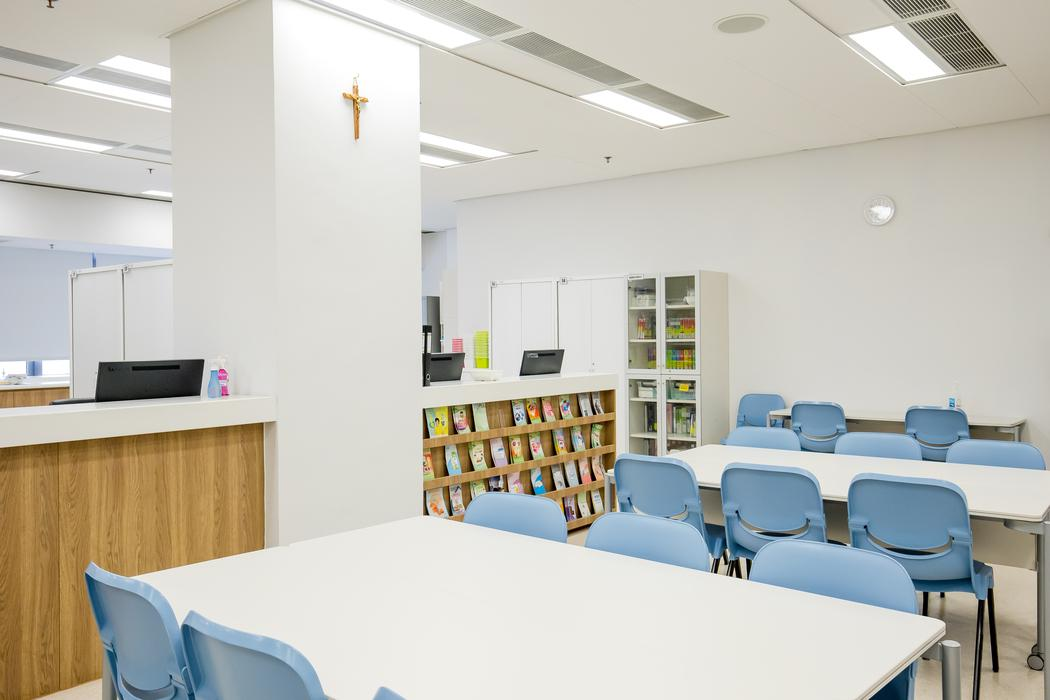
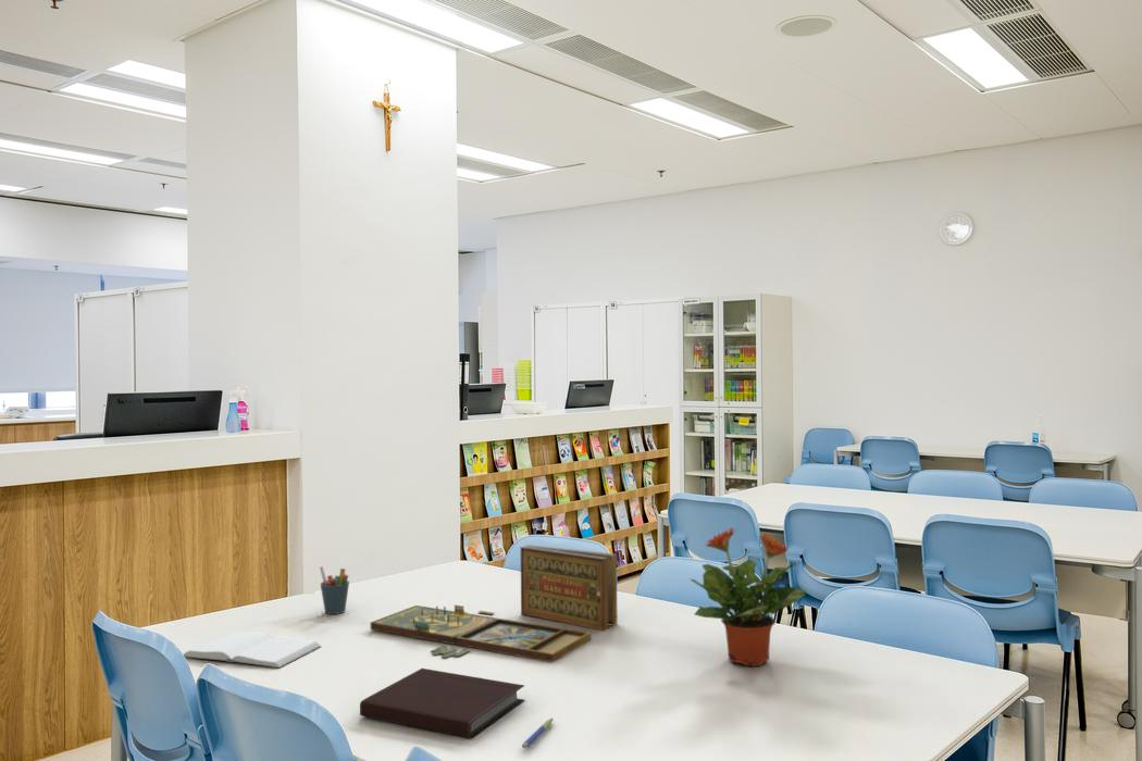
+ pen holder (335, 589)
+ potted plant (748, 595)
+ board game (484, 611)
+ book (251, 647)
+ pen (538, 732)
+ notebook (444, 700)
